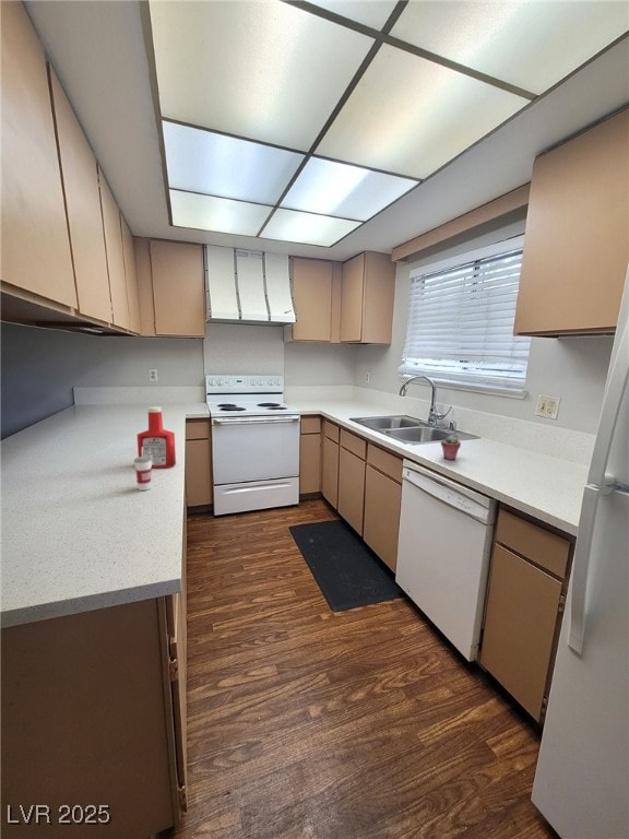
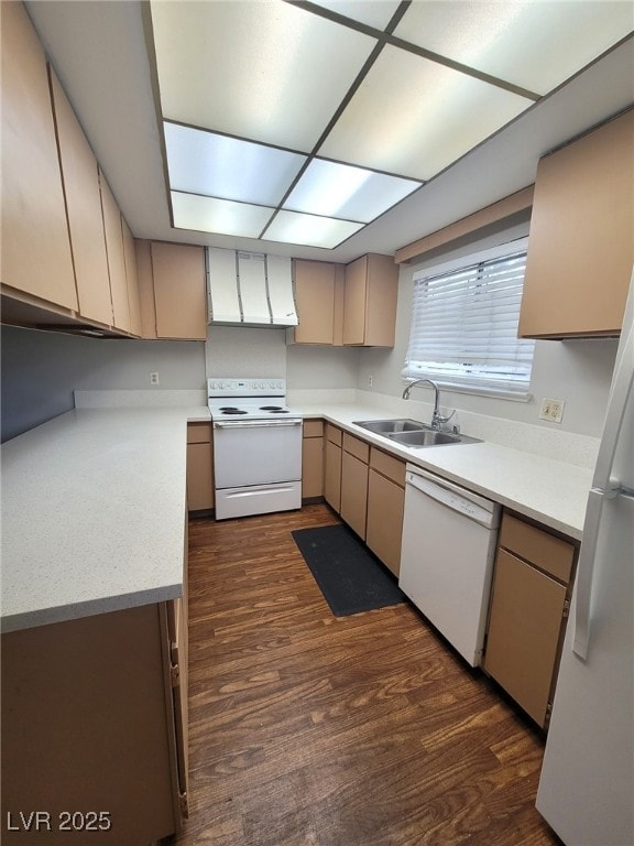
- cup (143, 468)
- soap bottle (156, 437)
- potted succulent (450, 446)
